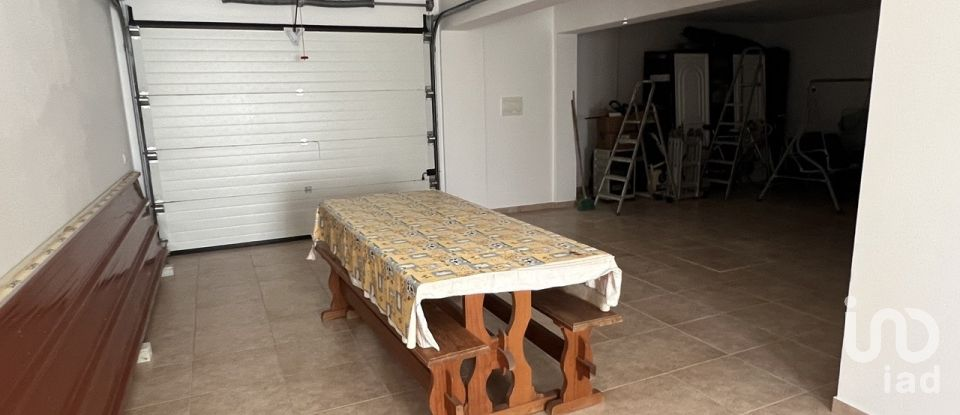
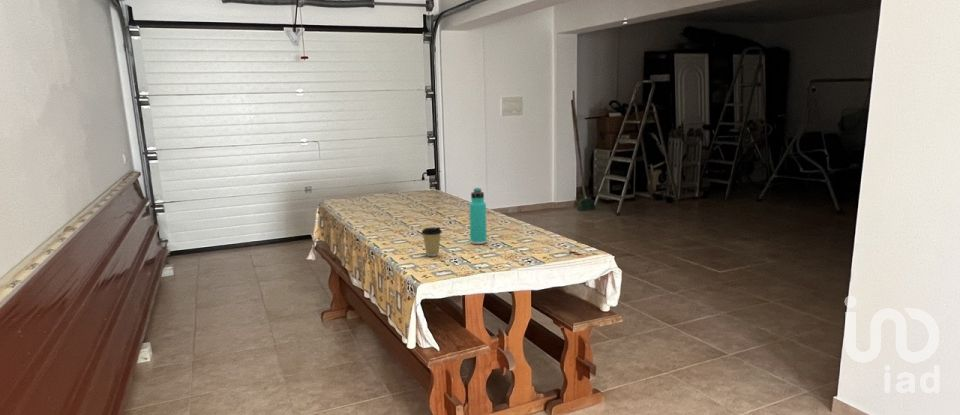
+ coffee cup (432, 241)
+ thermos bottle (477, 215)
